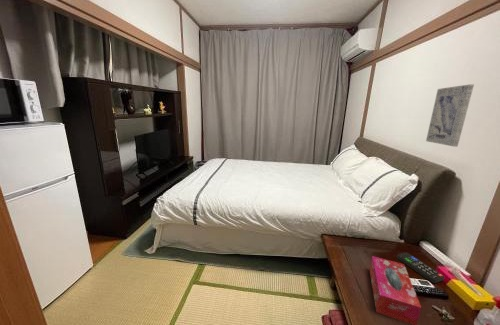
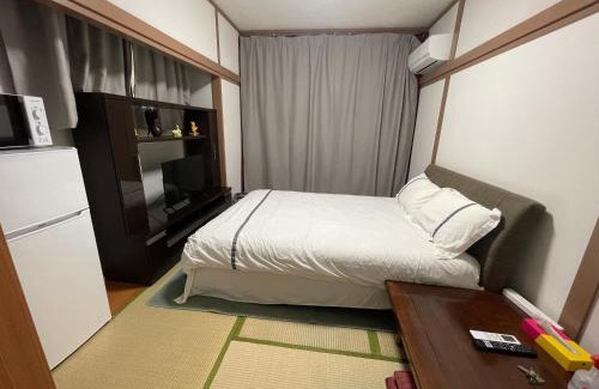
- wall art (447, 116)
- remote control (419, 266)
- tissue box (391, 286)
